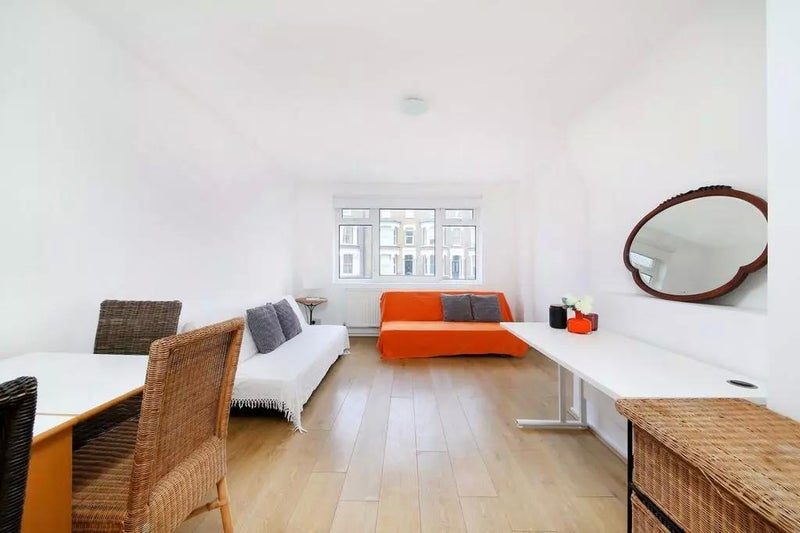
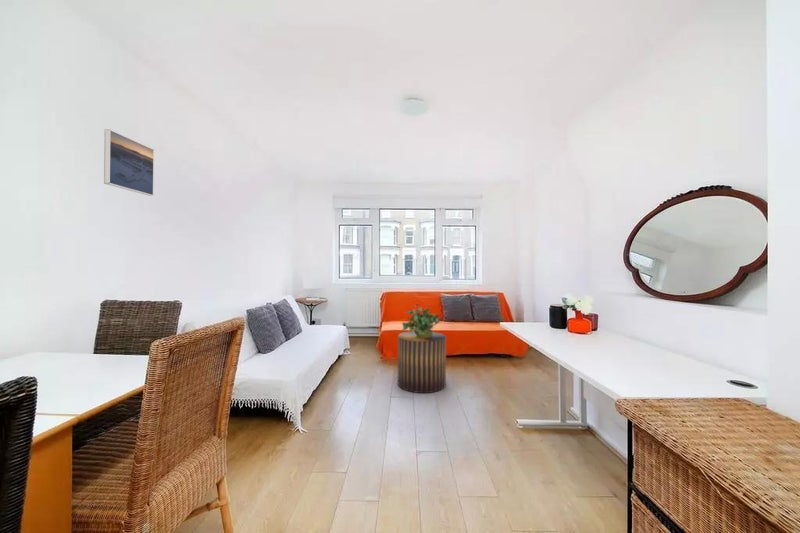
+ stool (421, 359)
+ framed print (130, 165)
+ potted plant (421, 320)
